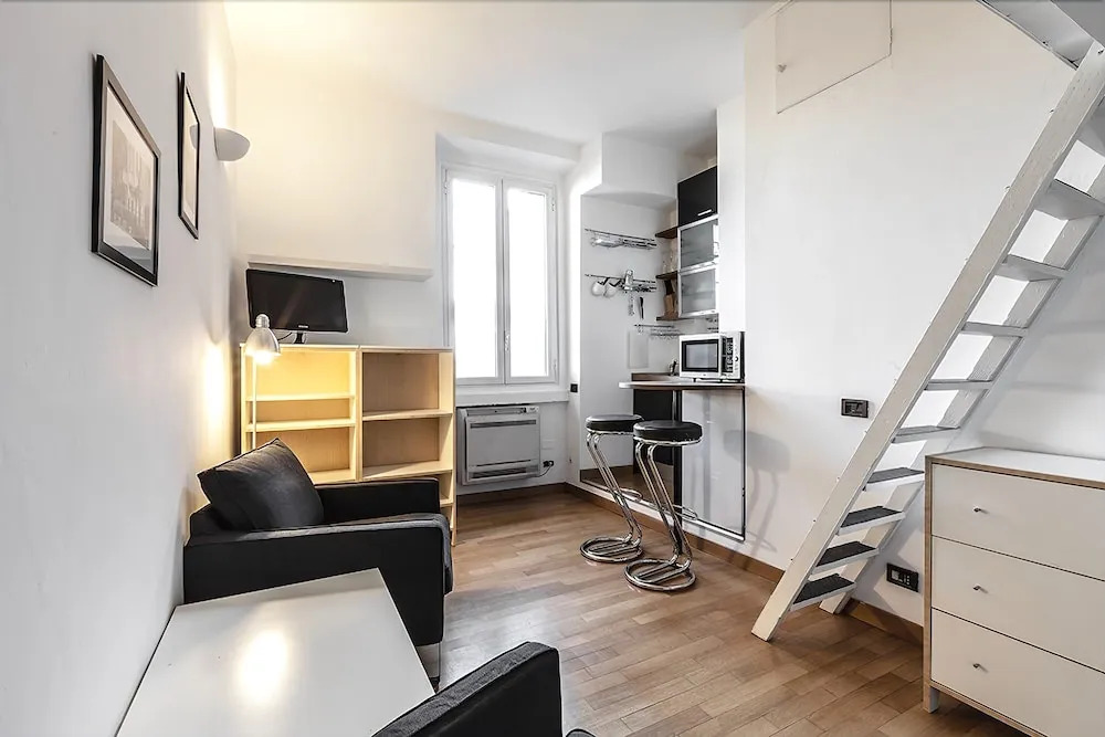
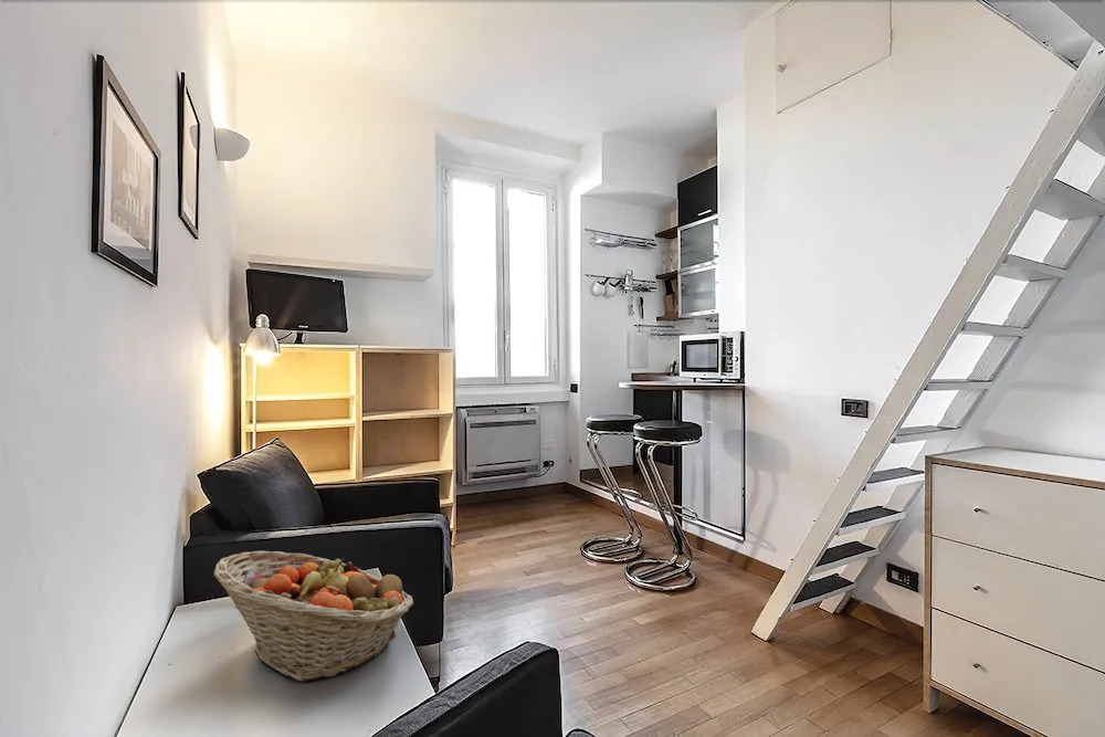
+ fruit basket (316, 598)
